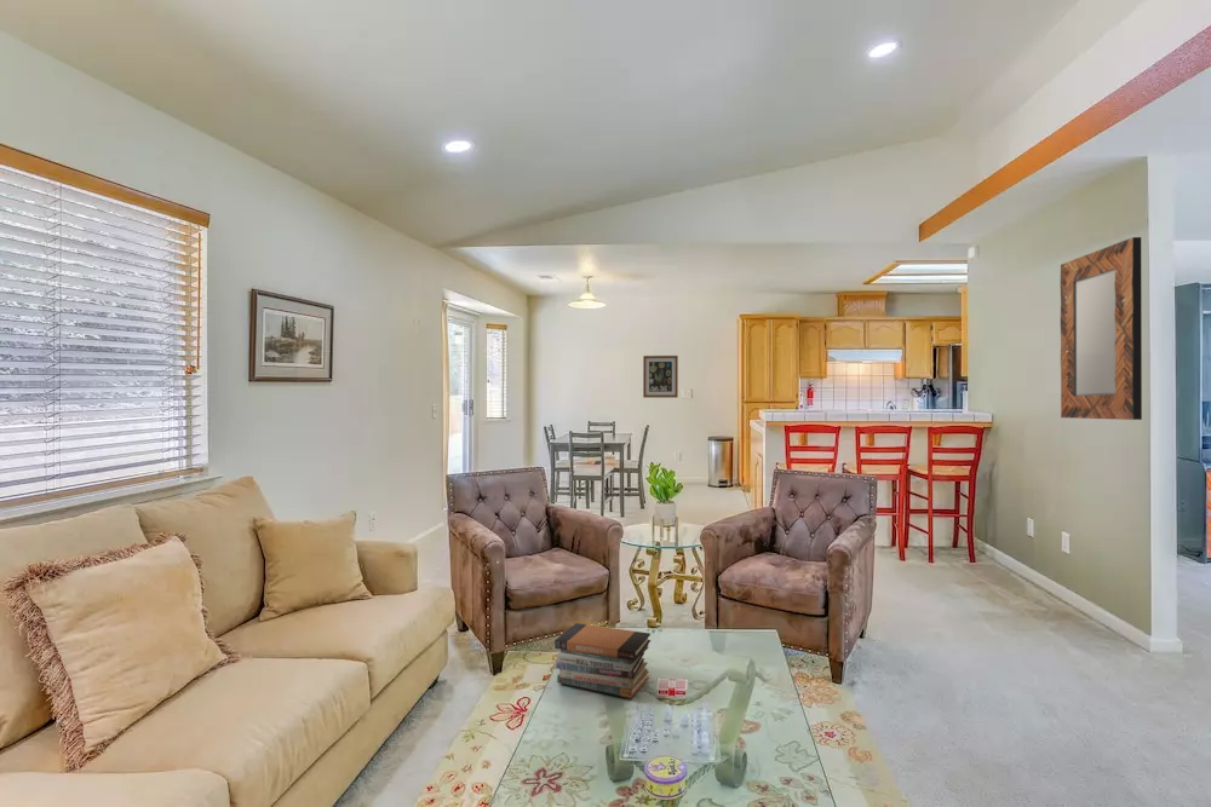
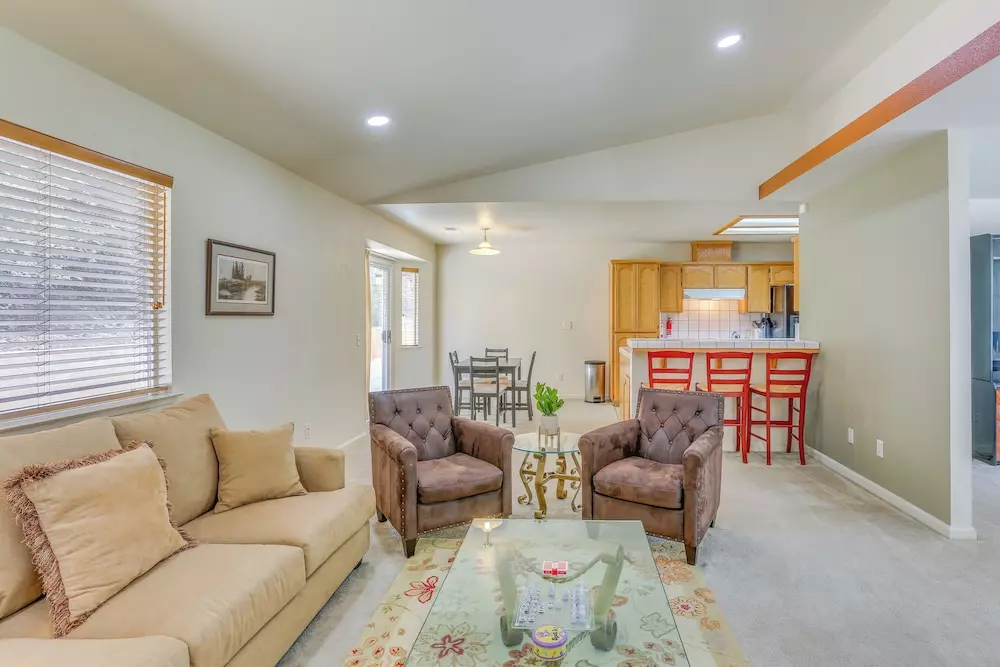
- wall art (660, 376)
- home mirror (1096, 335)
- book stack (602, 658)
